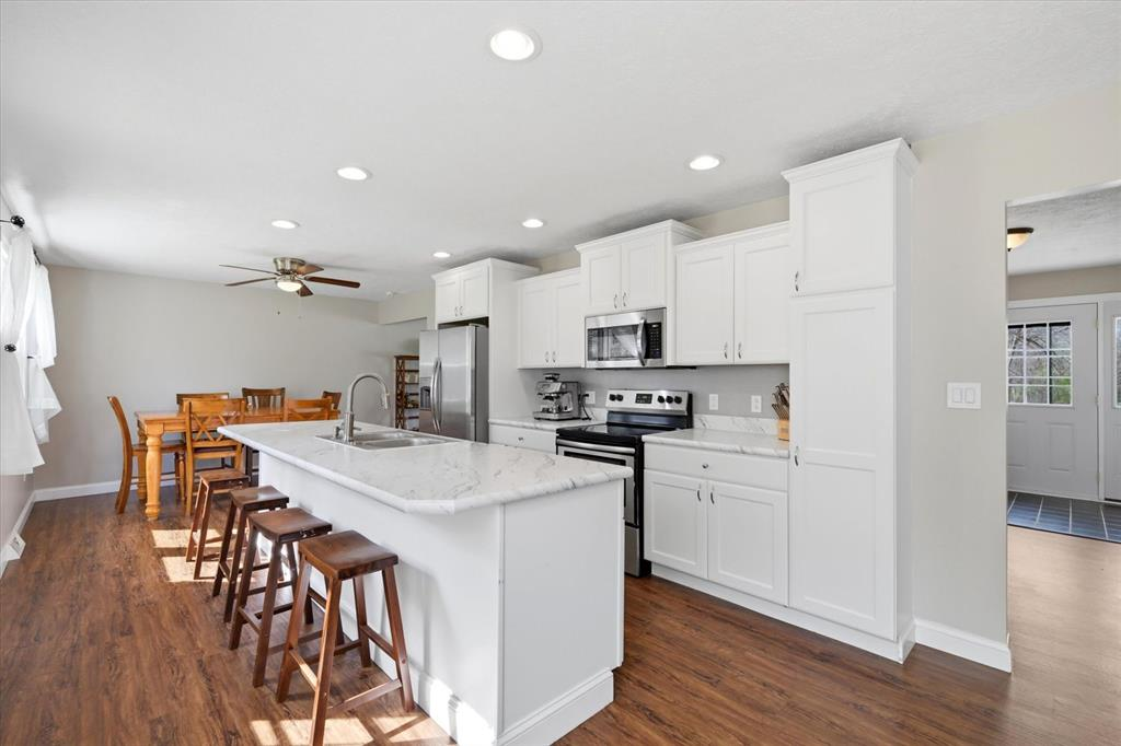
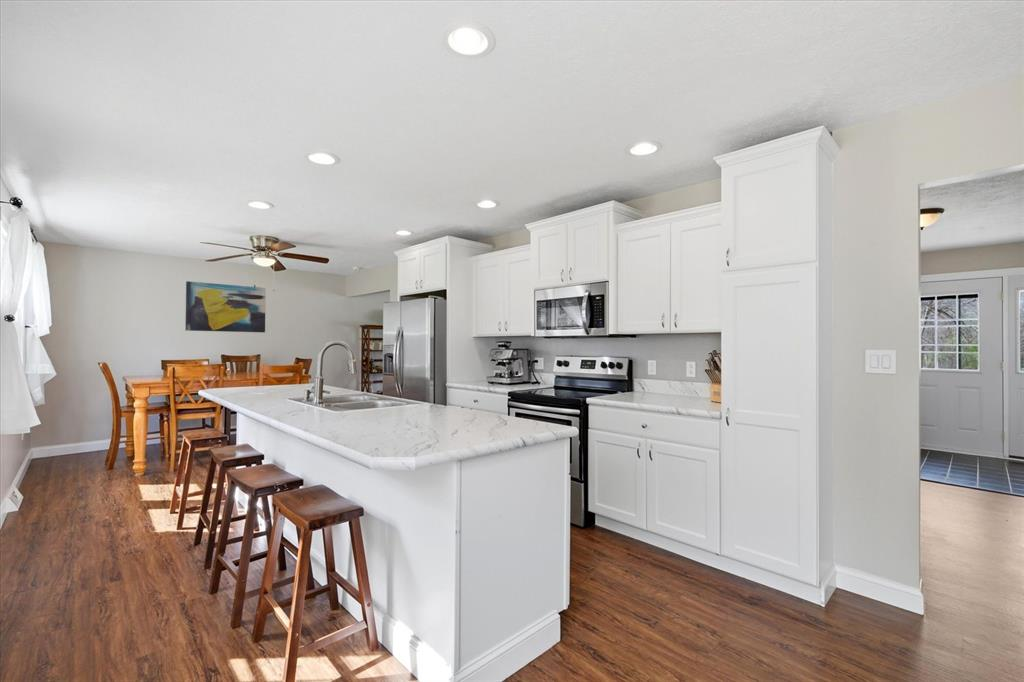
+ wall art (227, 308)
